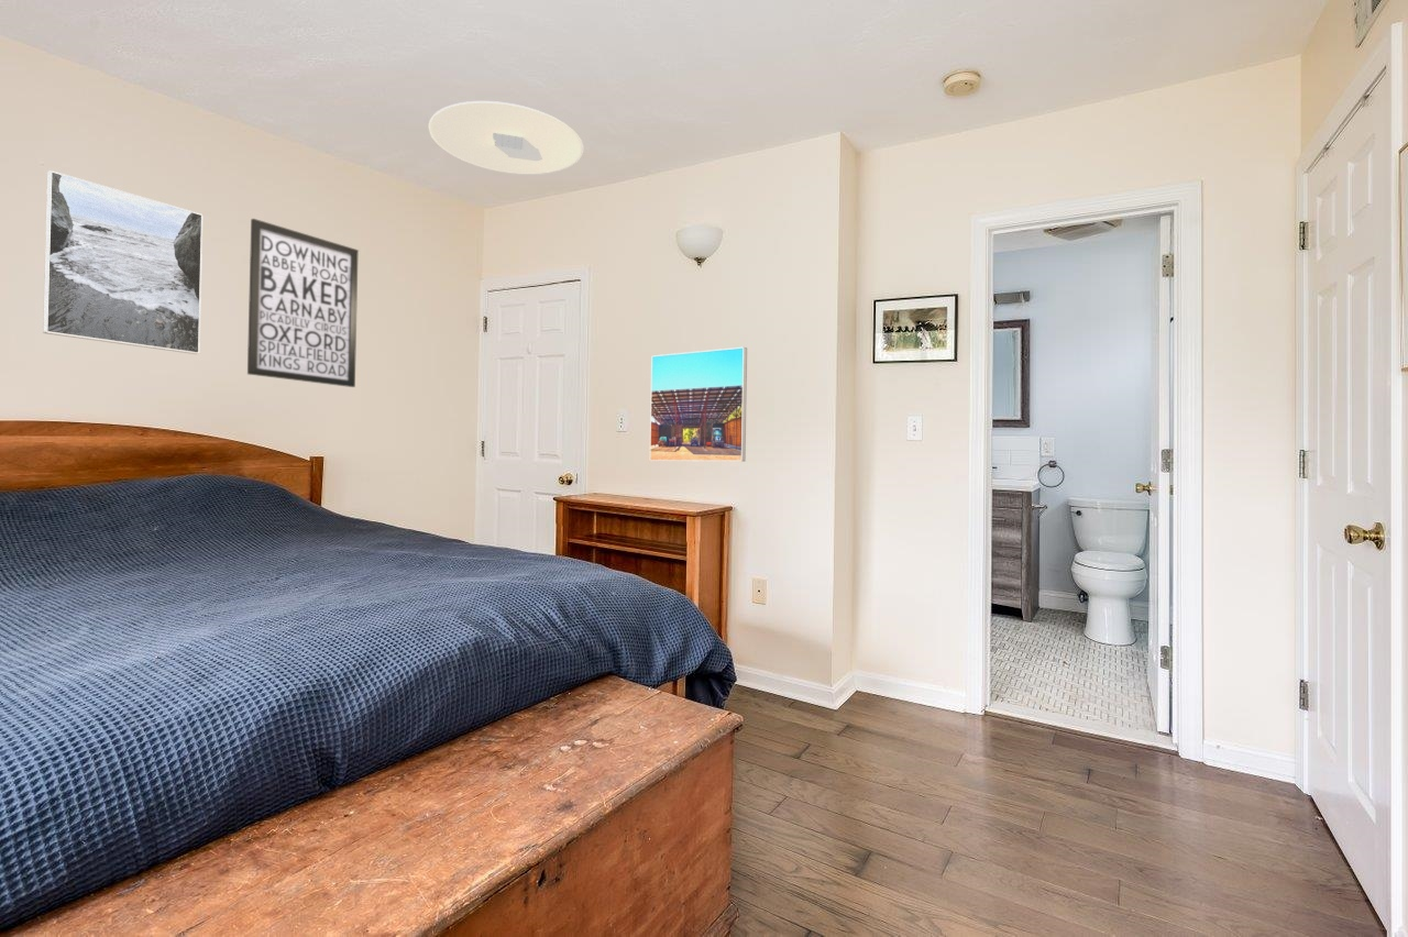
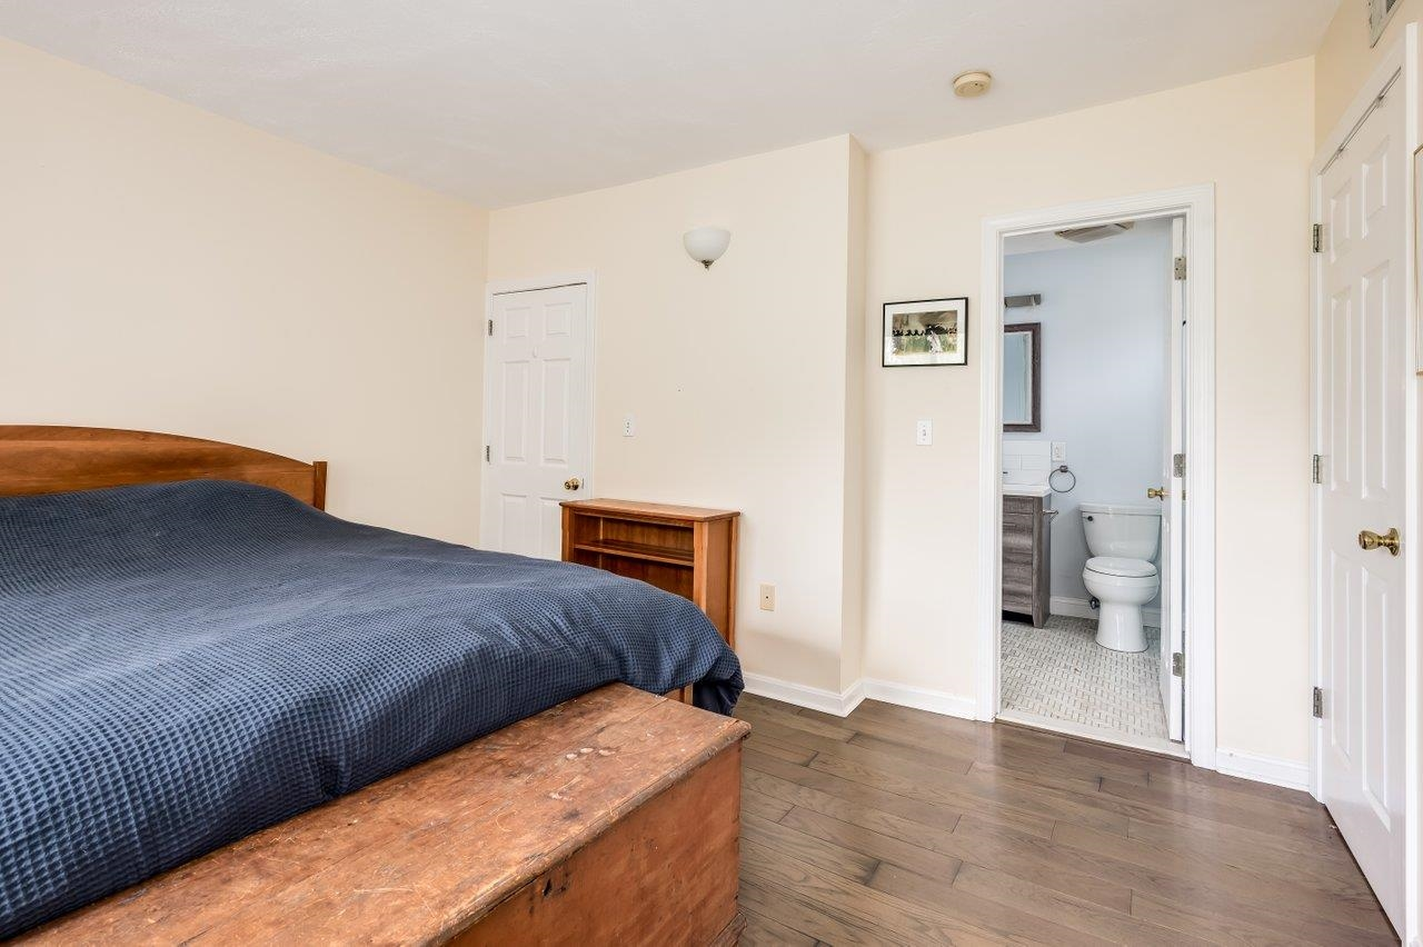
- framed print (129, 269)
- wall art (306, 308)
- ceiling light (508, 134)
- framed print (696, 406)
